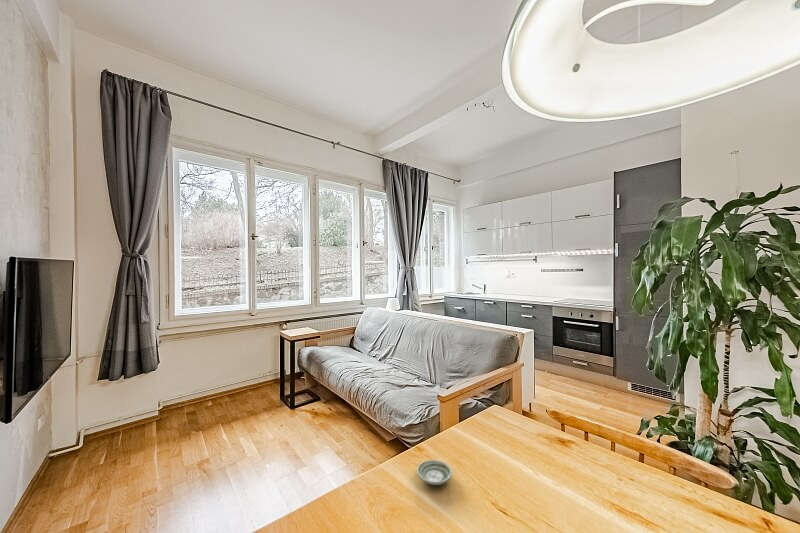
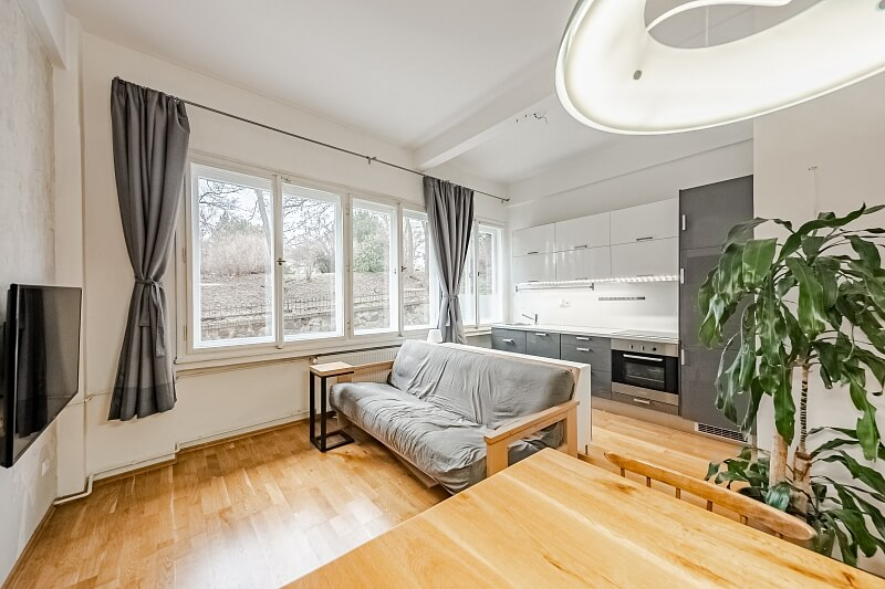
- saucer (434, 474)
